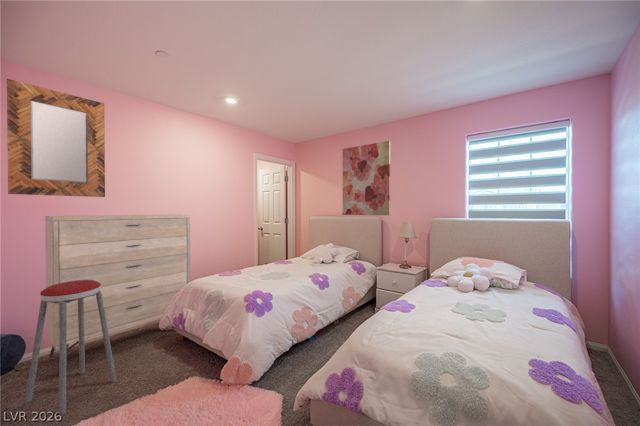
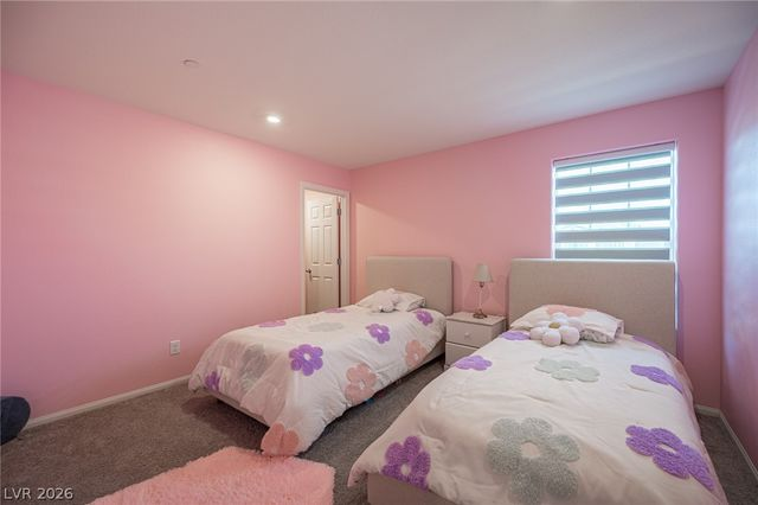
- wall art (364, 180)
- music stool (66, 337)
- home mirror (60, 144)
- dresser (125, 279)
